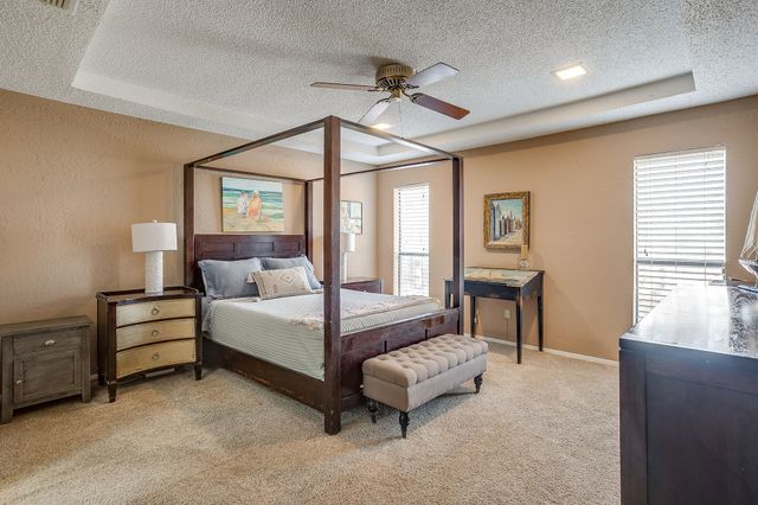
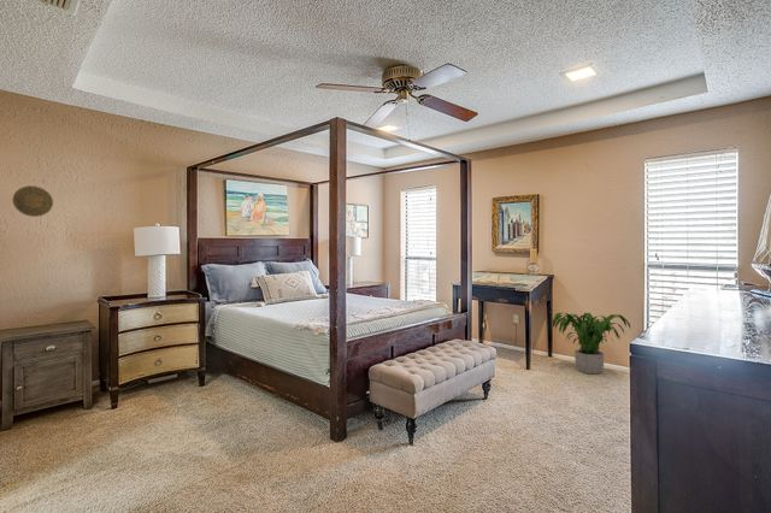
+ potted plant (592, 342)
+ decorative plate (33, 201)
